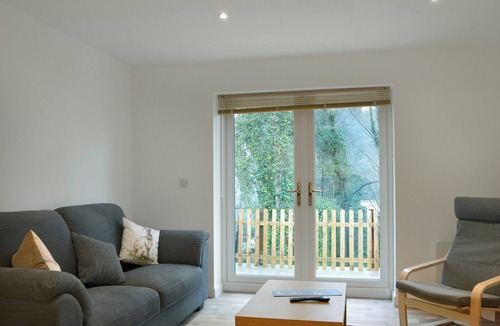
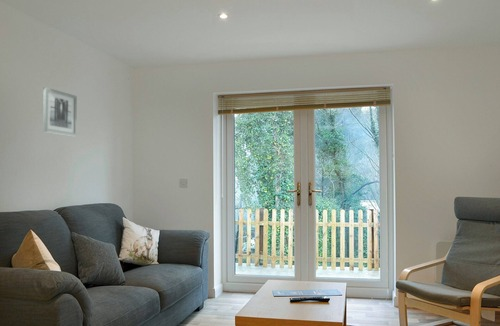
+ wall art (60, 113)
